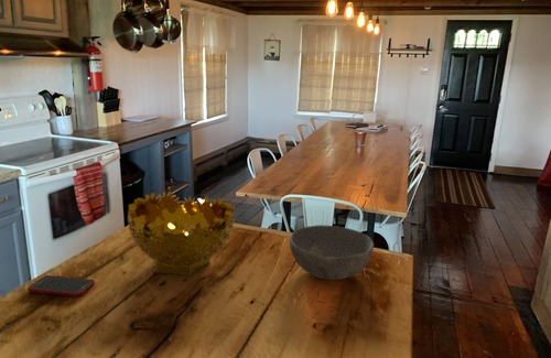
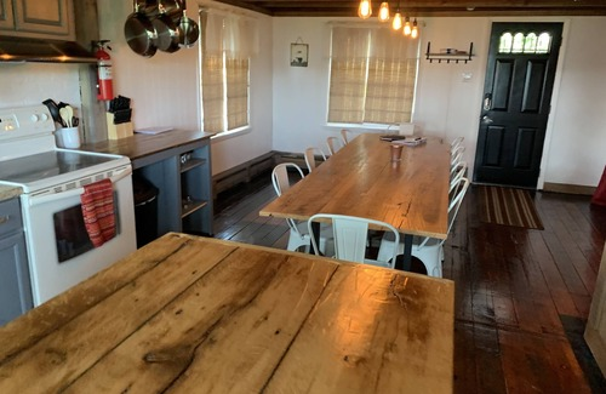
- cell phone (62, 285)
- bowl (329, 254)
- decorative bowl (182, 234)
